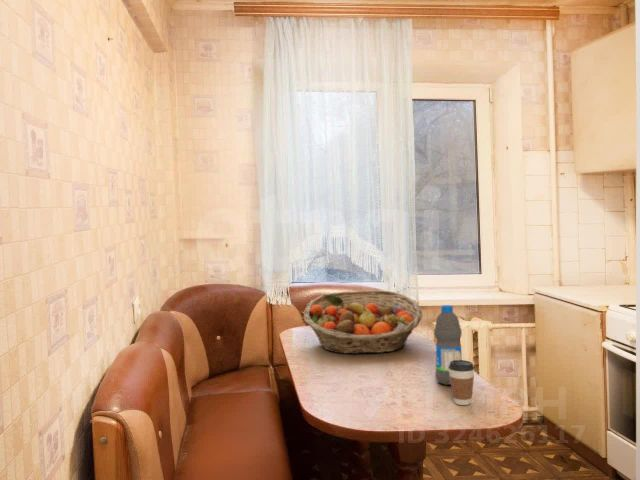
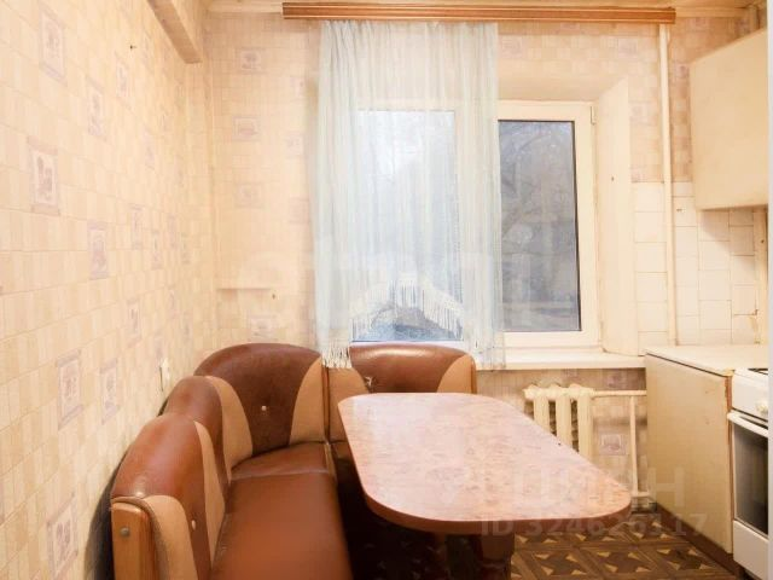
- coffee cup (461, 382)
- water bottle (448, 344)
- fruit basket (362, 320)
